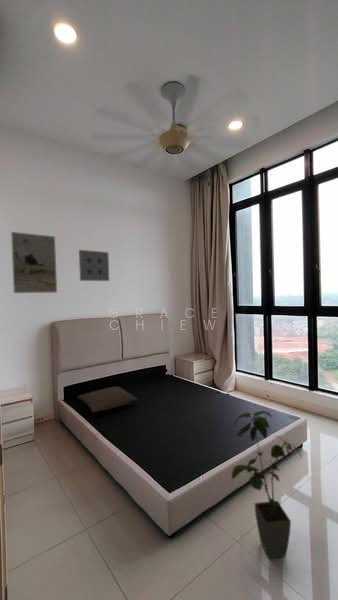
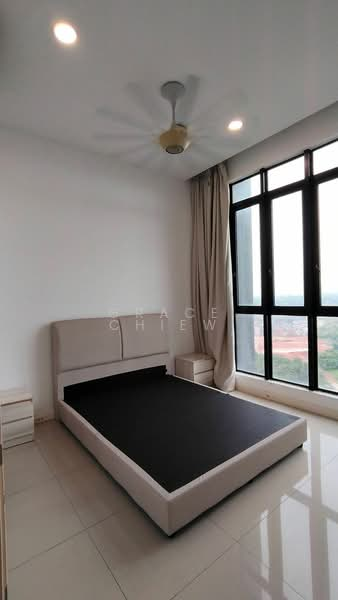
- house plant (259, 481)
- pillow (107, 398)
- wall art (94, 266)
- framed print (35, 263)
